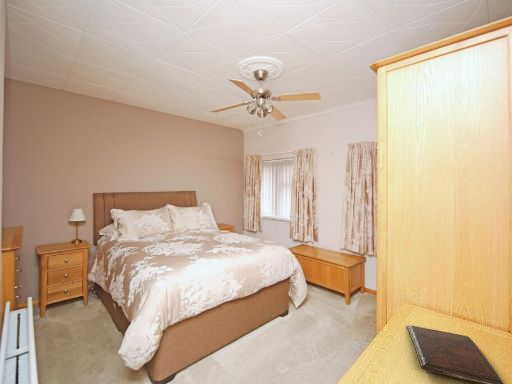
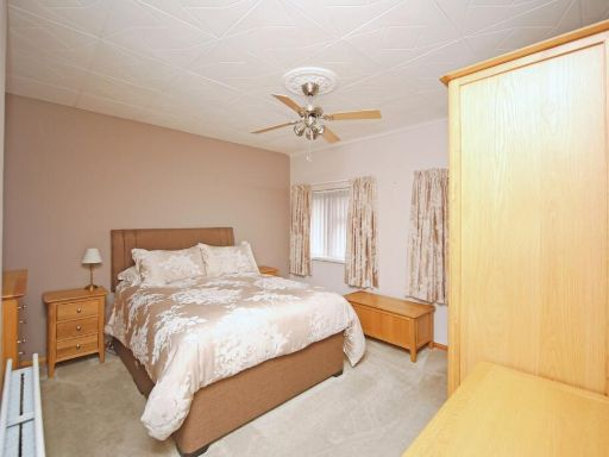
- book (447, 351)
